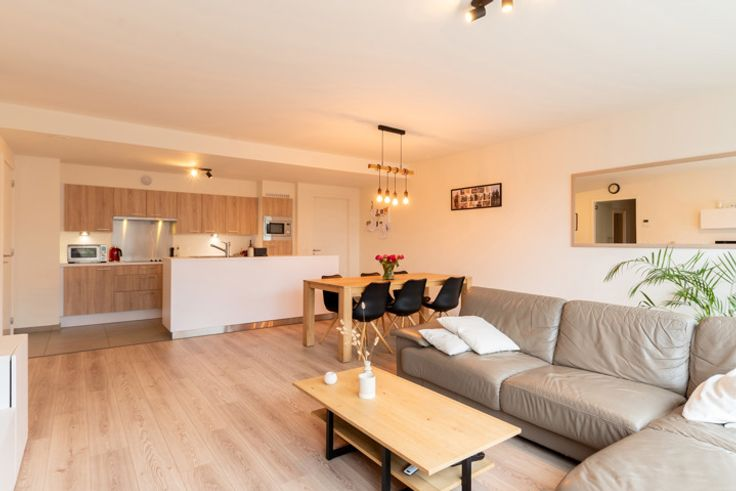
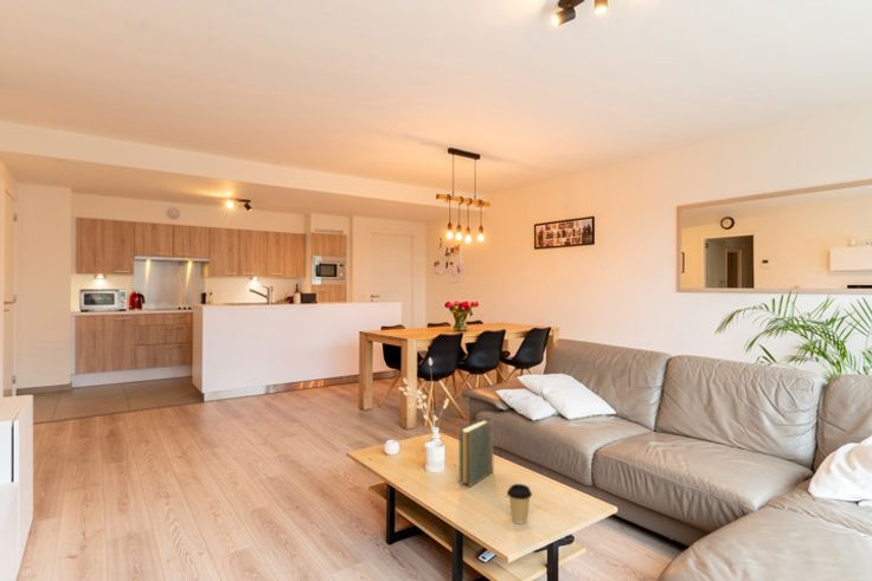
+ book (476, 450)
+ coffee cup (519, 504)
